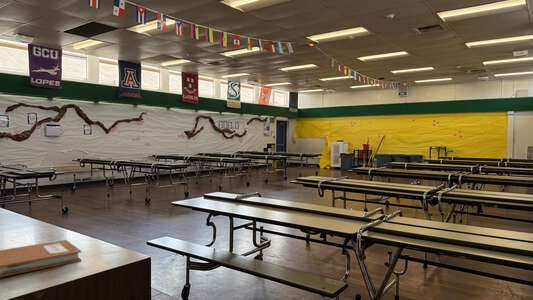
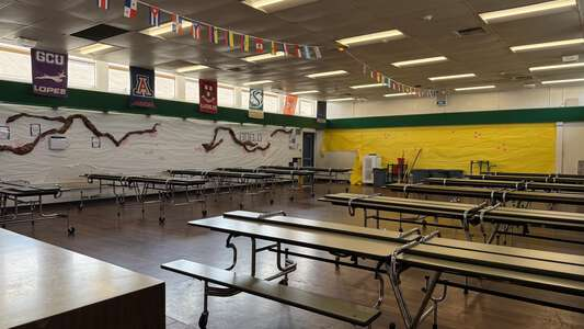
- notebook (37, 255)
